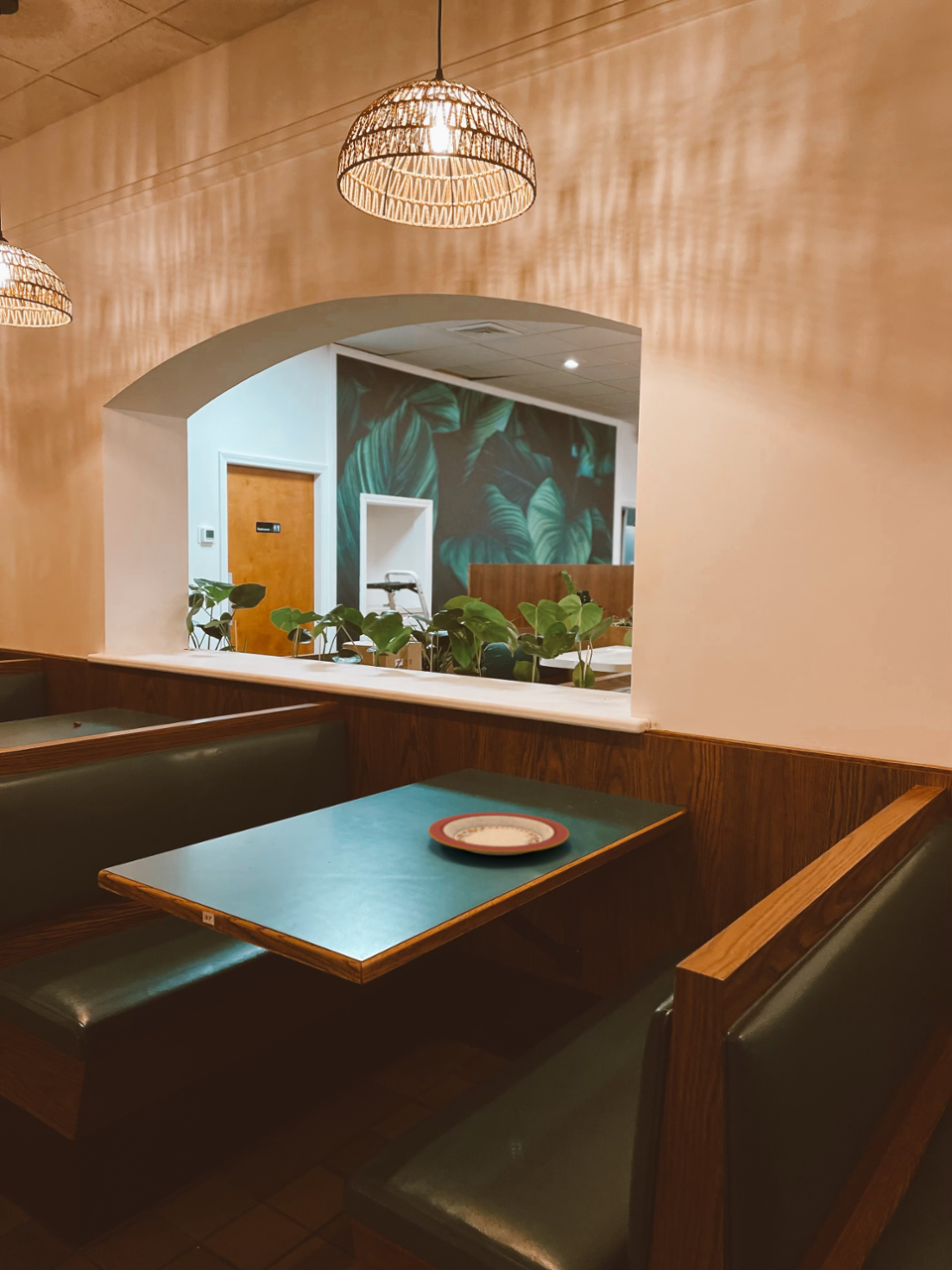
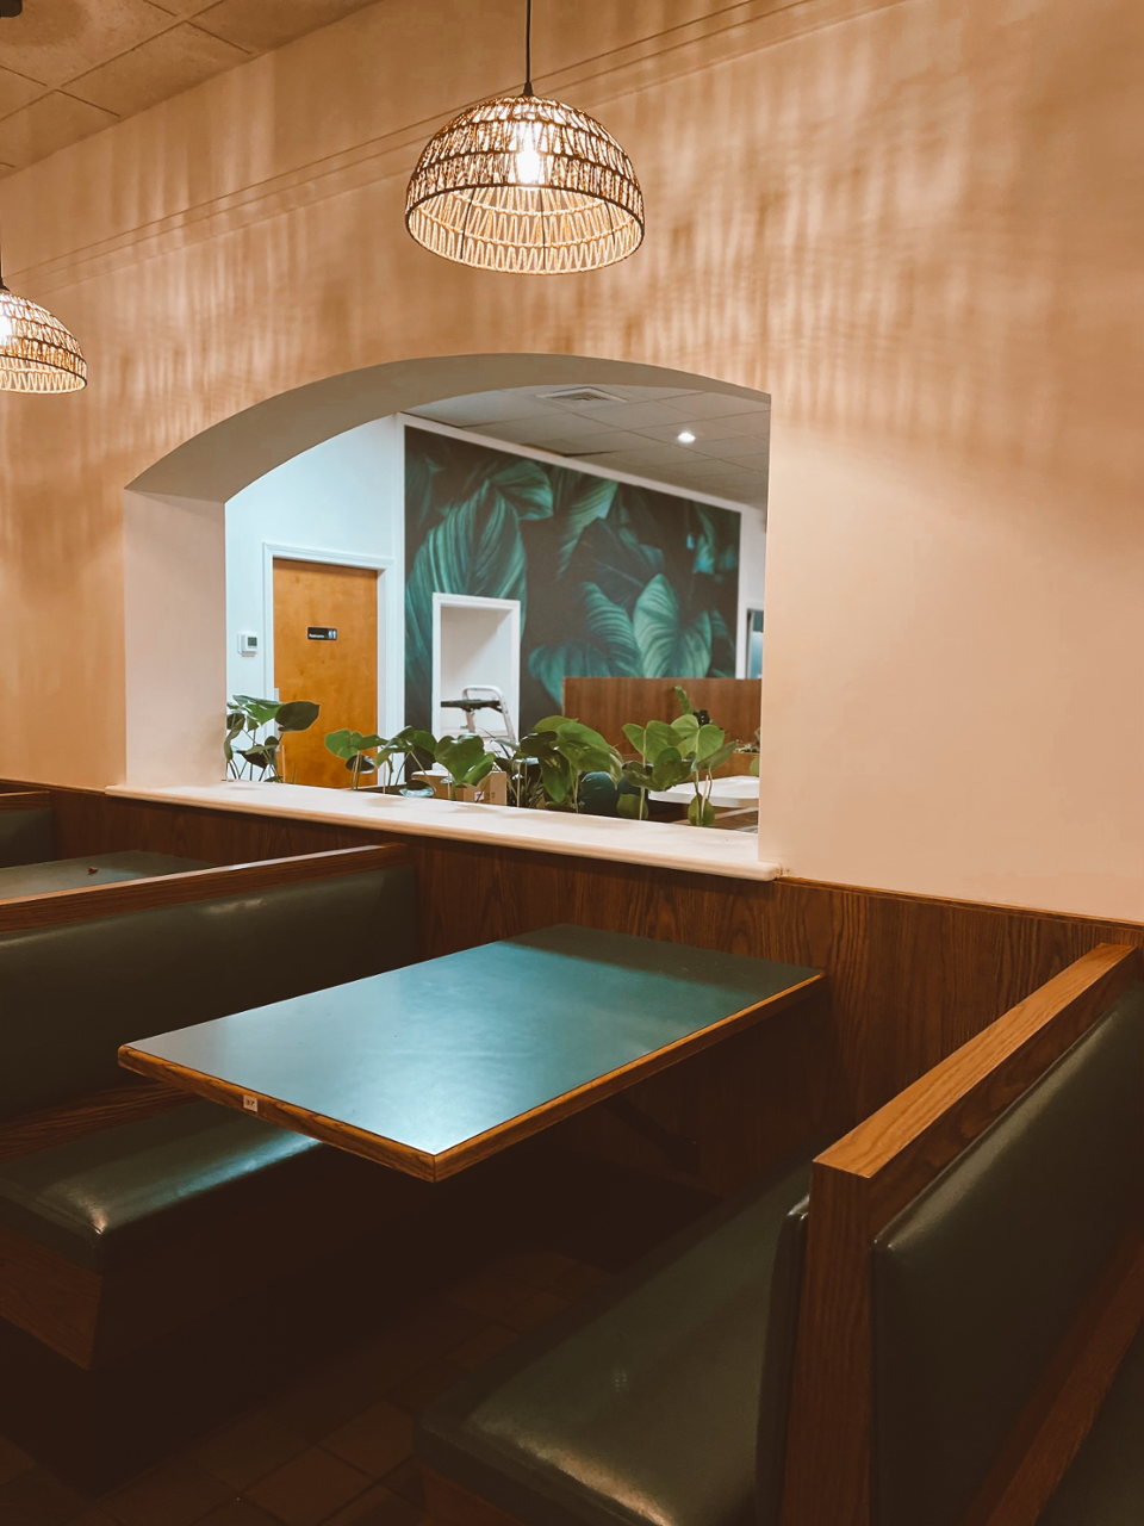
- plate (498, 835)
